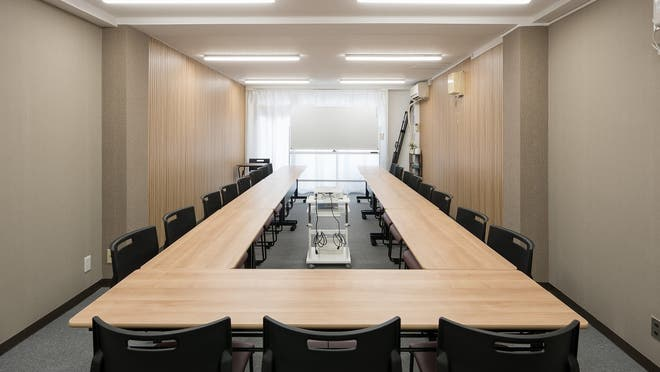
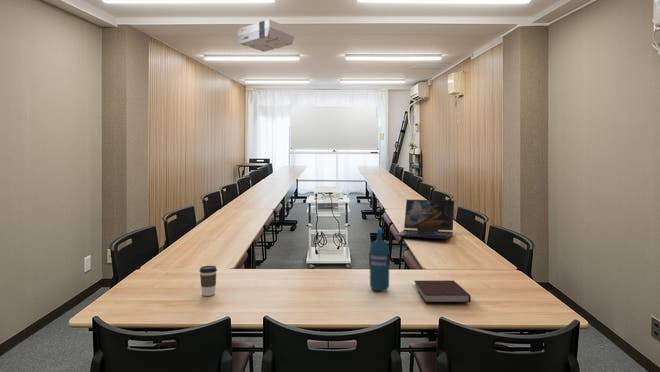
+ notebook (440, 290)
+ water bottle (379, 259)
+ laptop (425, 218)
+ projector (265, 36)
+ coffee cup (208, 280)
